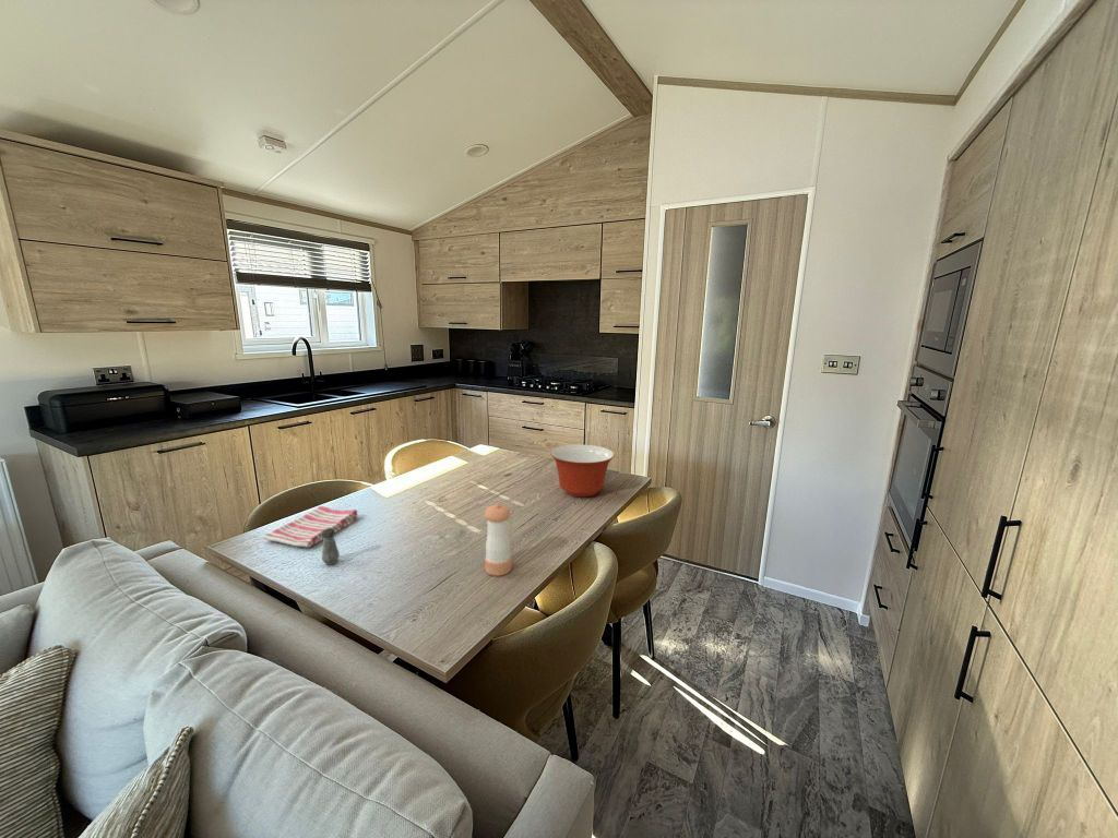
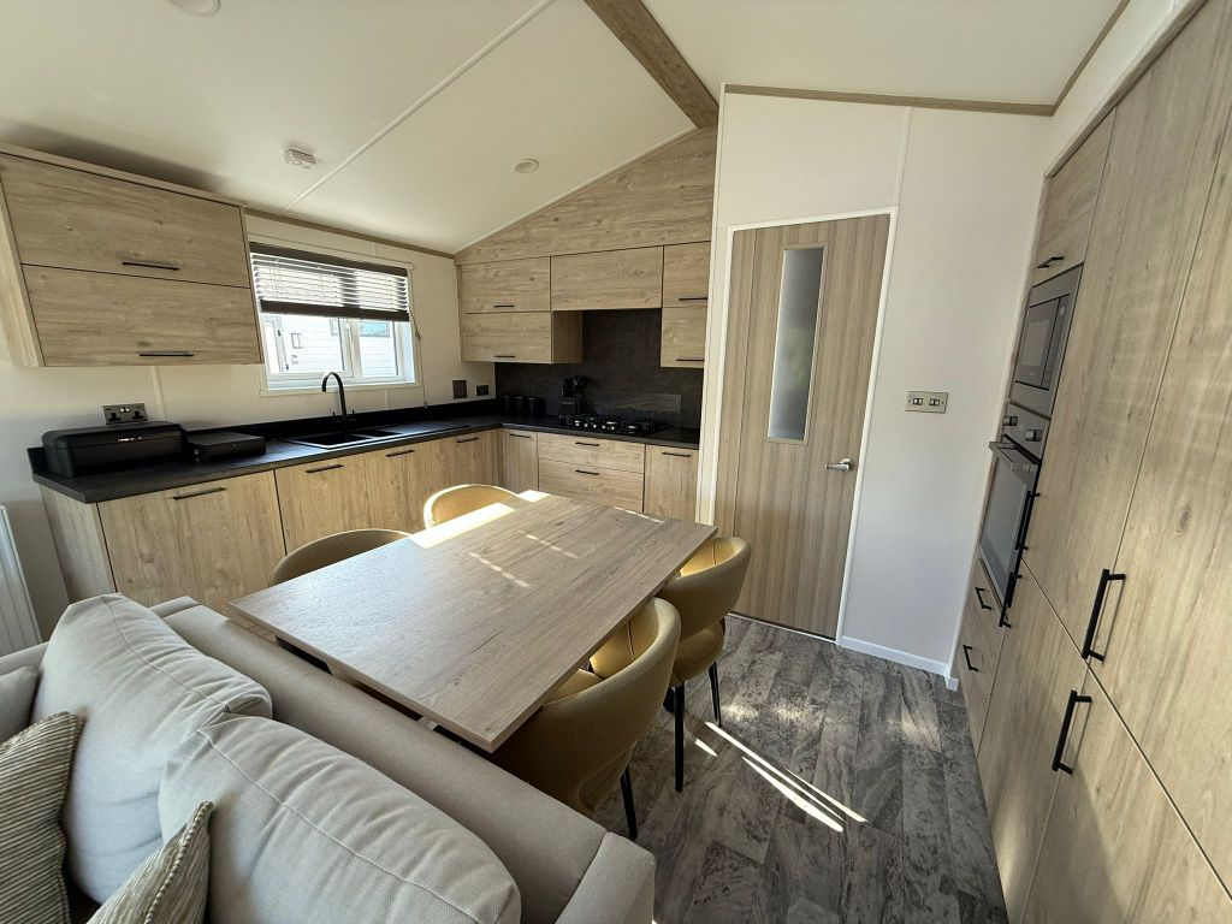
- pepper shaker (498, 537)
- dish towel (312, 524)
- salt shaker (329, 546)
- mixing bowl (581, 471)
